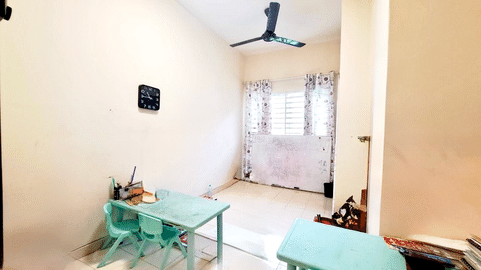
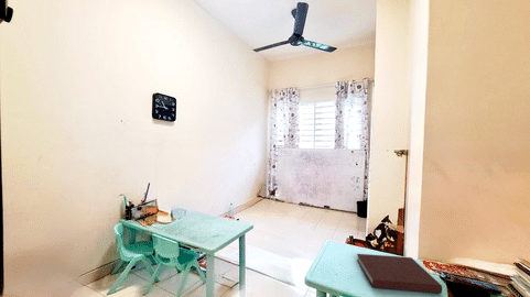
+ notebook (393, 271)
